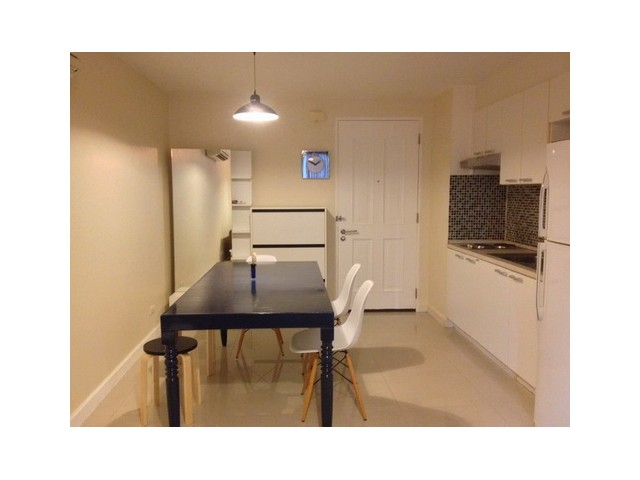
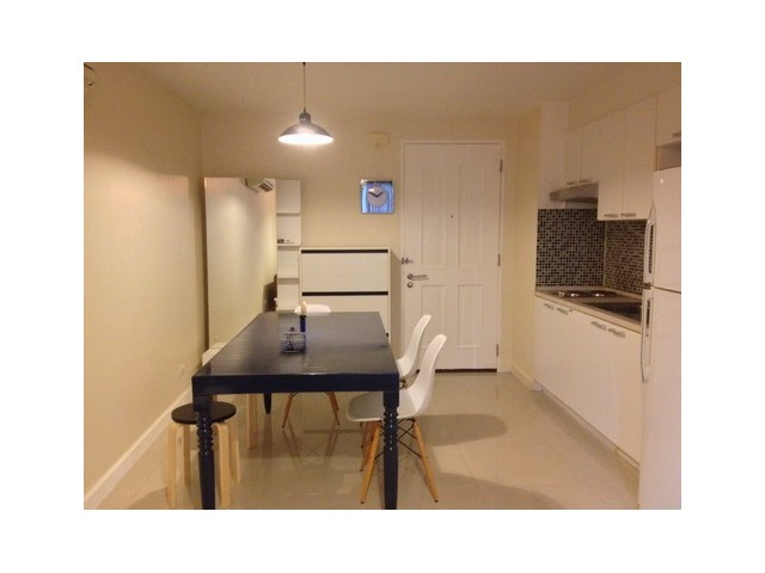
+ teapot (292, 339)
